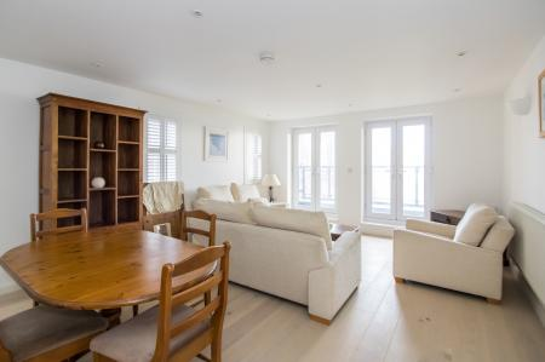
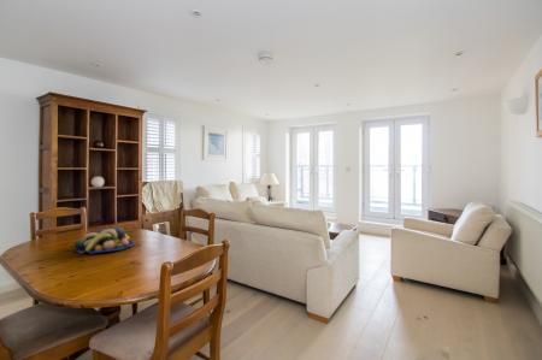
+ fruit bowl (106, 237)
